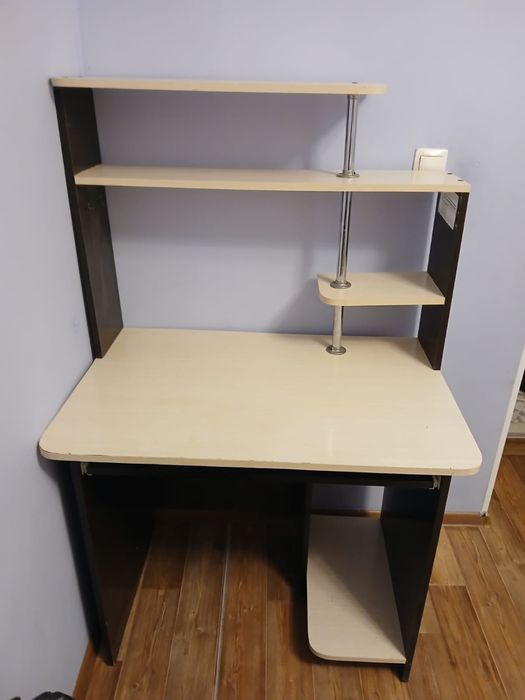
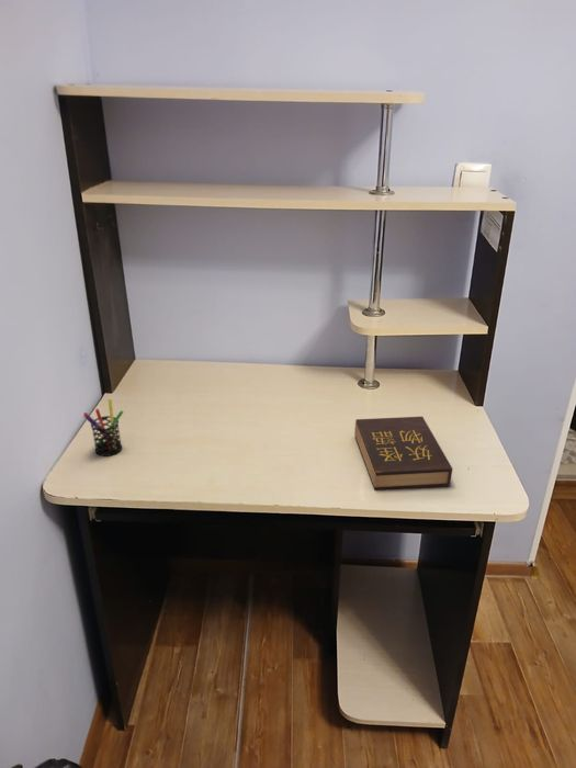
+ hardback book (399, 451)
+ pen holder (108, 428)
